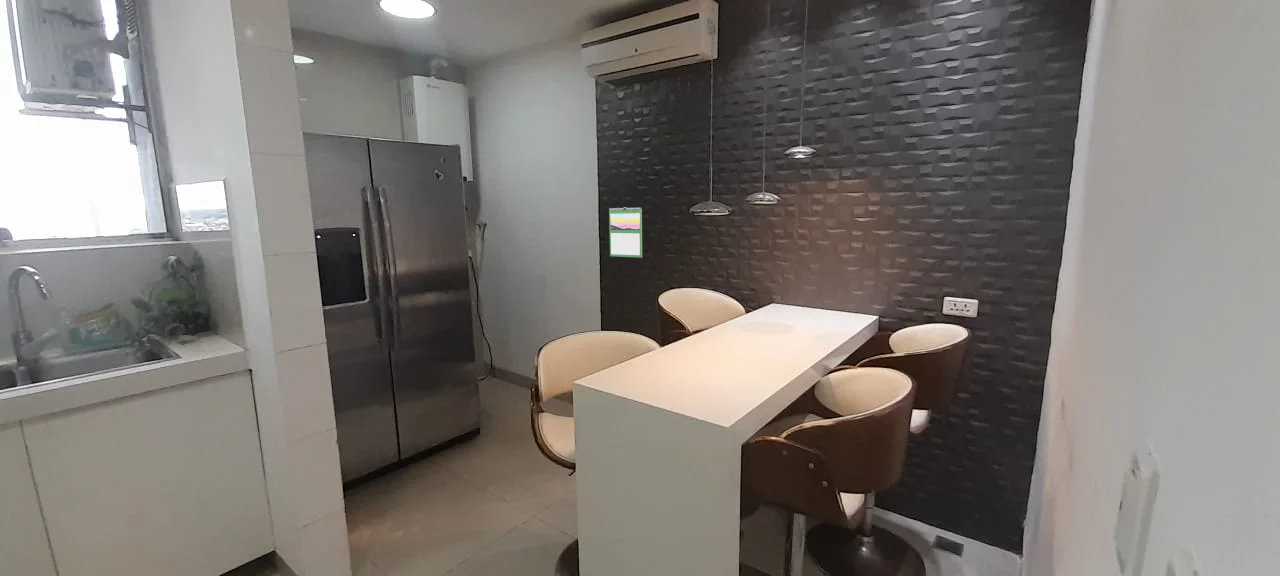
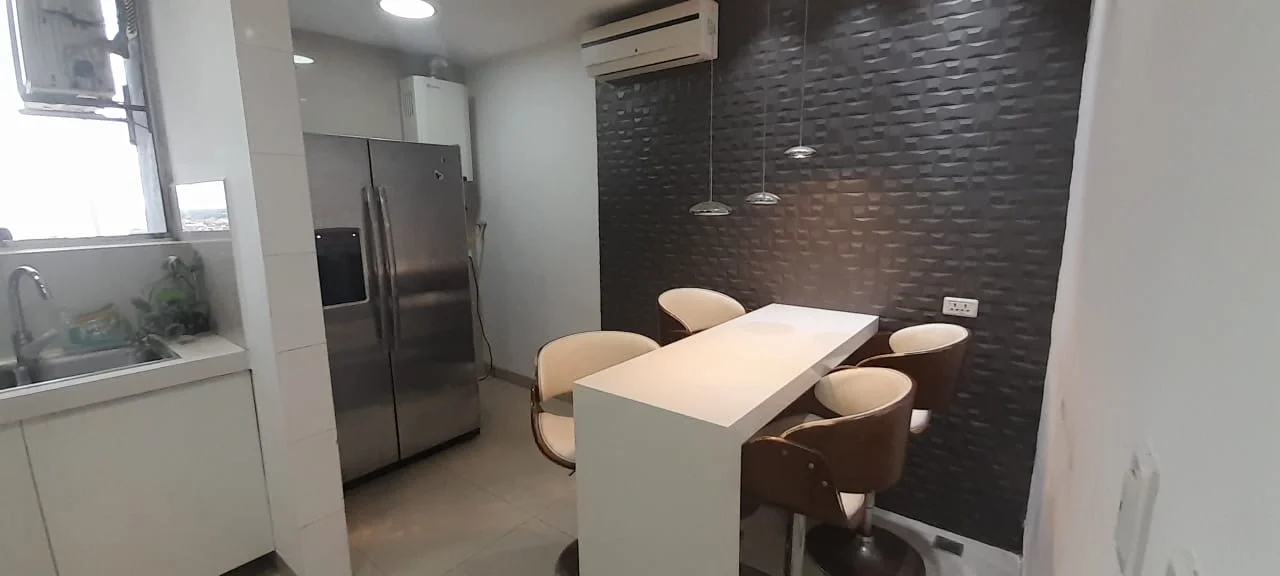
- calendar (625, 232)
